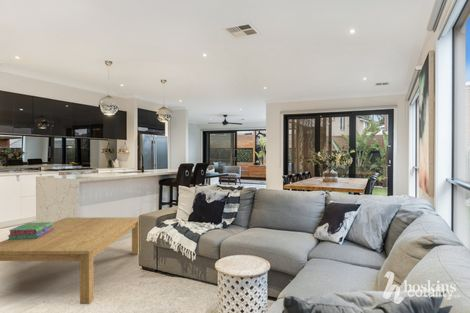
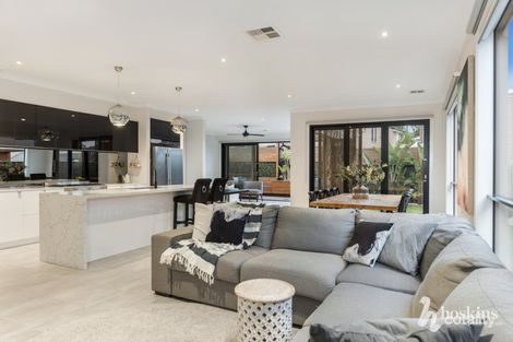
- stack of books (31, 230)
- coffee table (75, 251)
